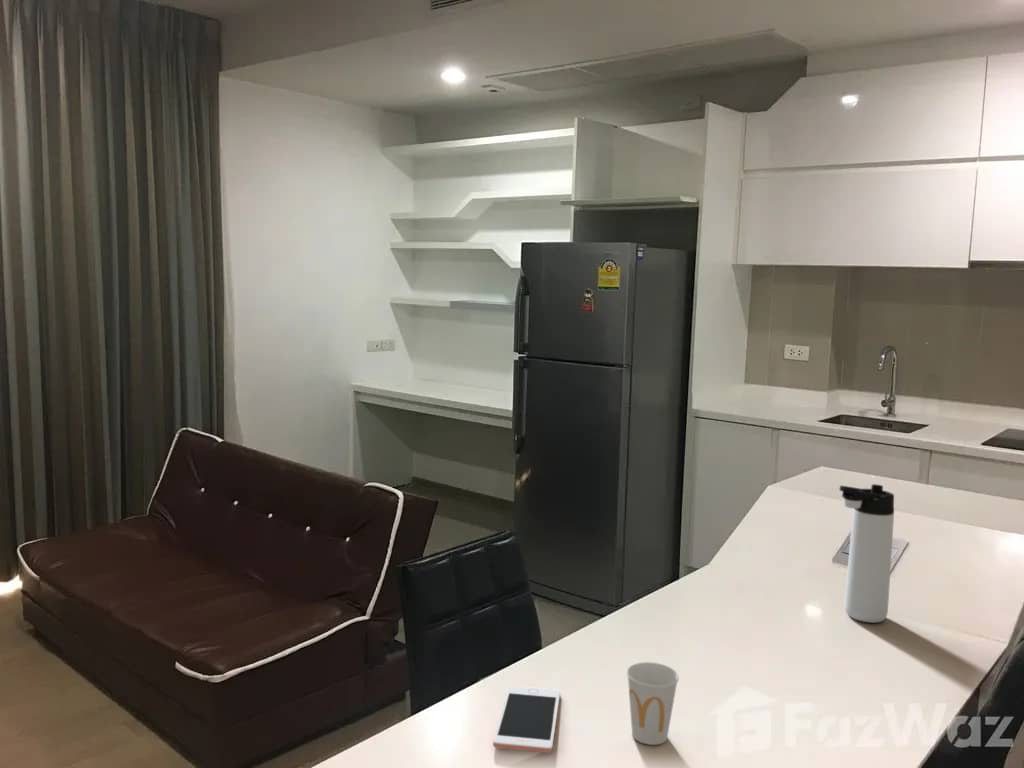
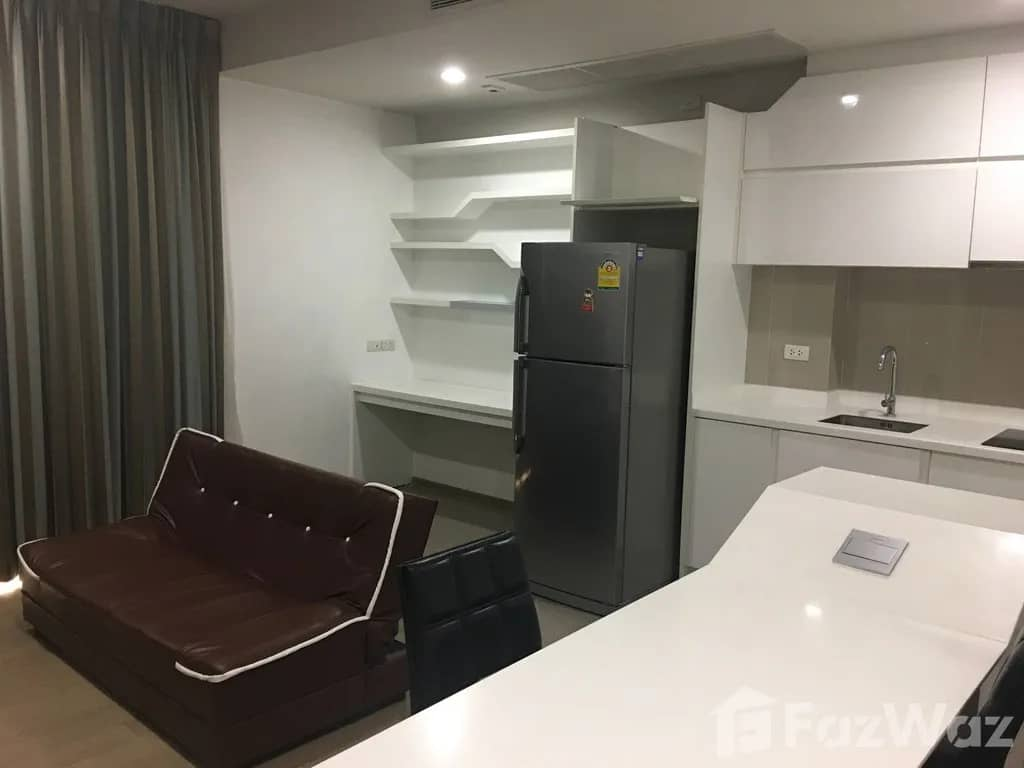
- cell phone (528, 717)
- thermos bottle (862, 552)
- cup (651, 704)
